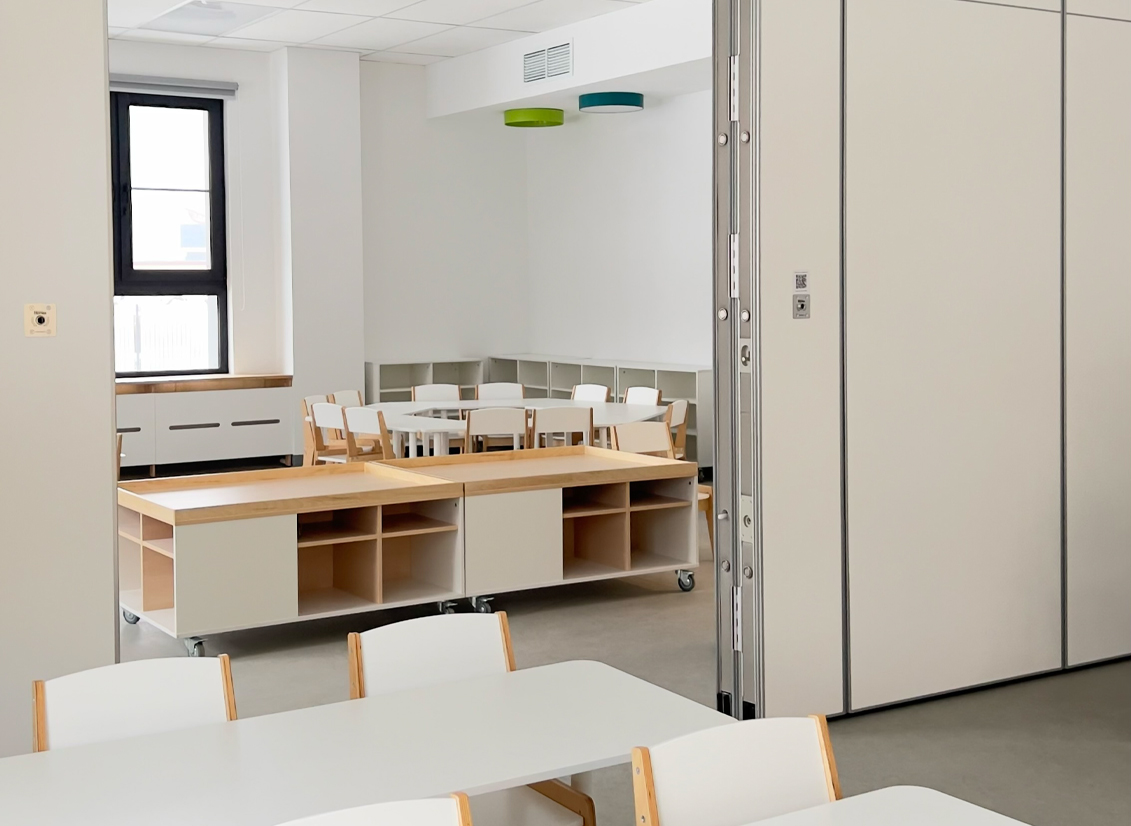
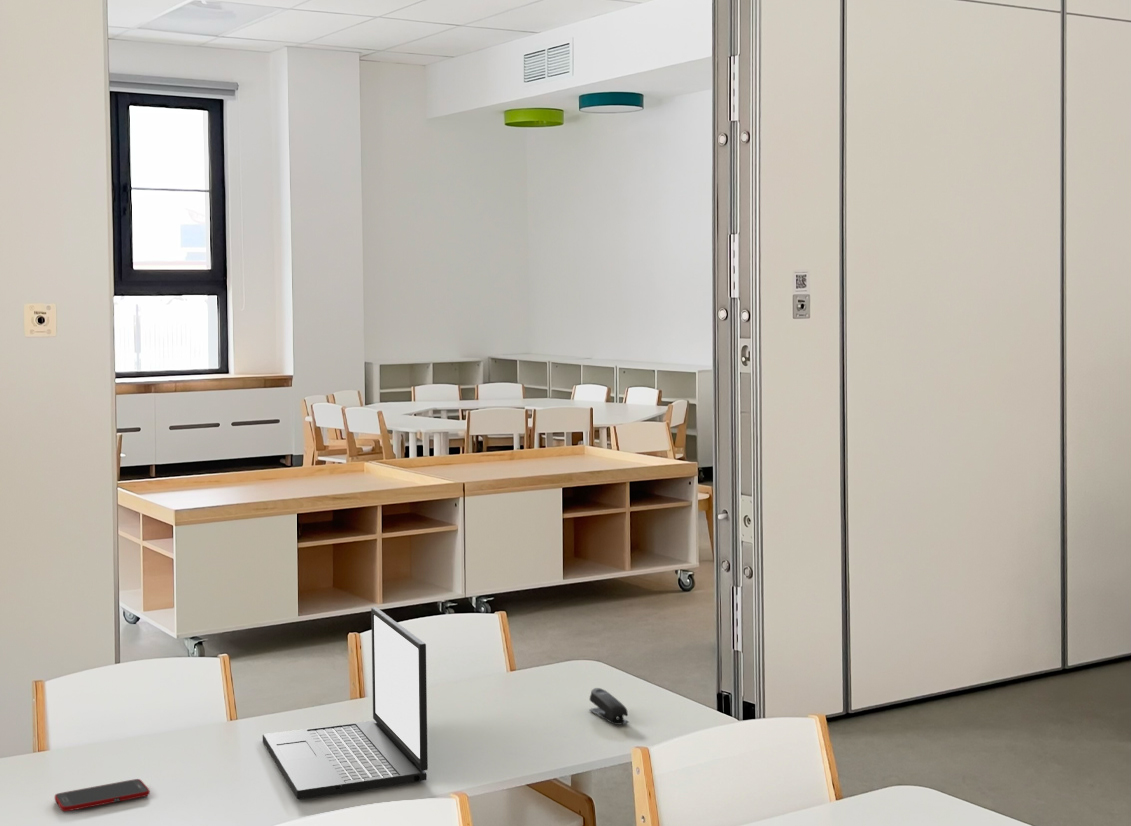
+ laptop (342, 724)
+ stapler (608, 705)
+ cell phone (102, 795)
